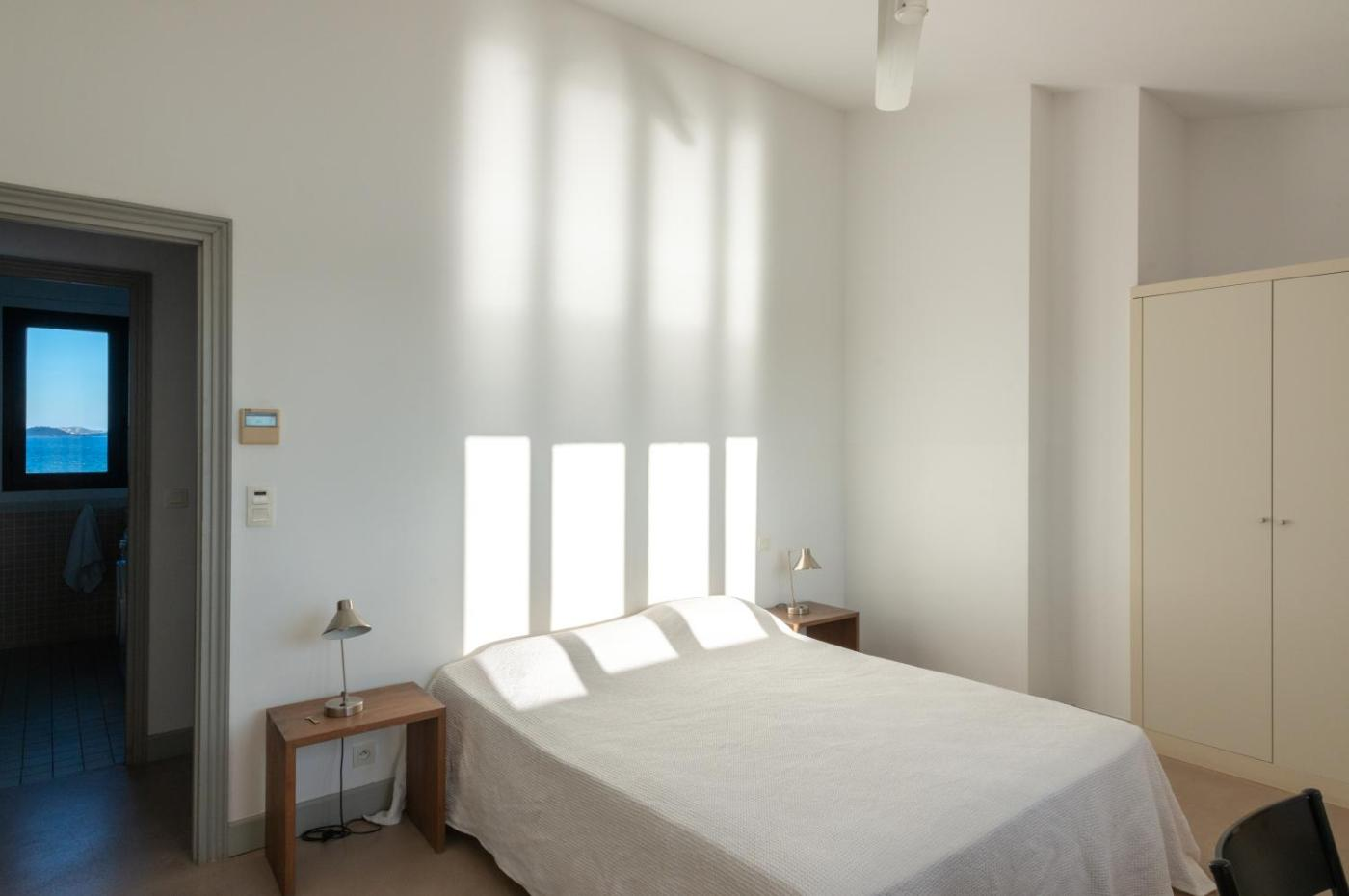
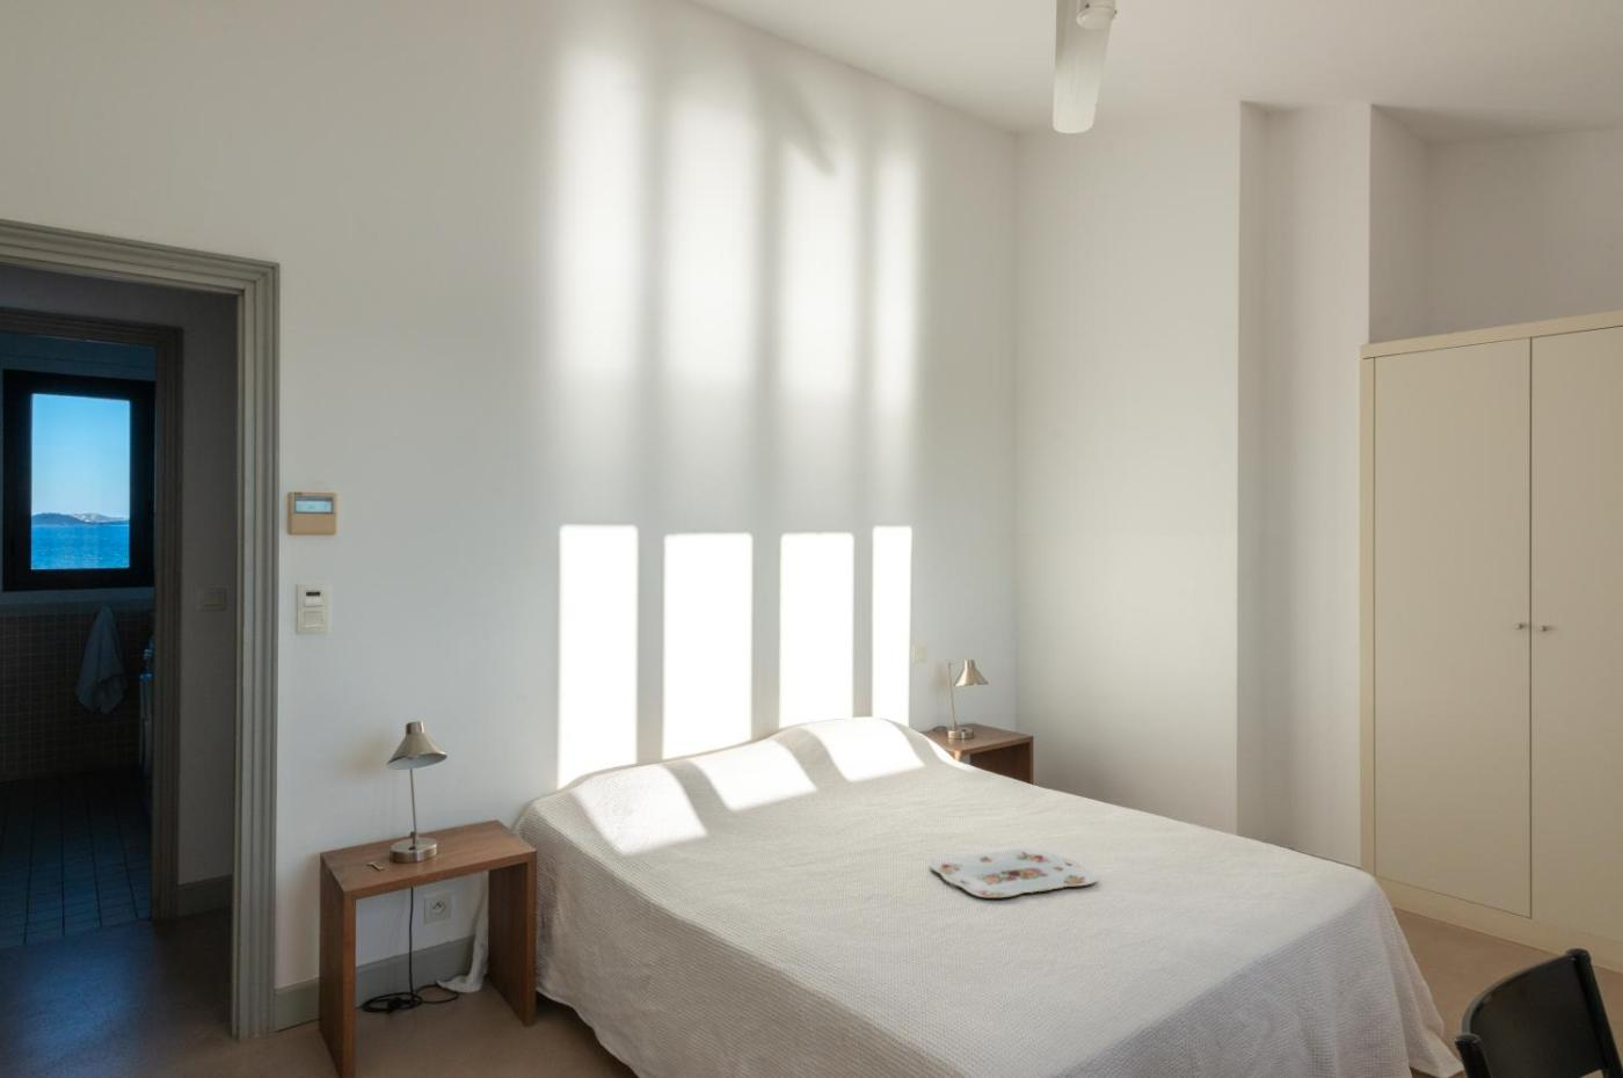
+ serving tray (1012, 872)
